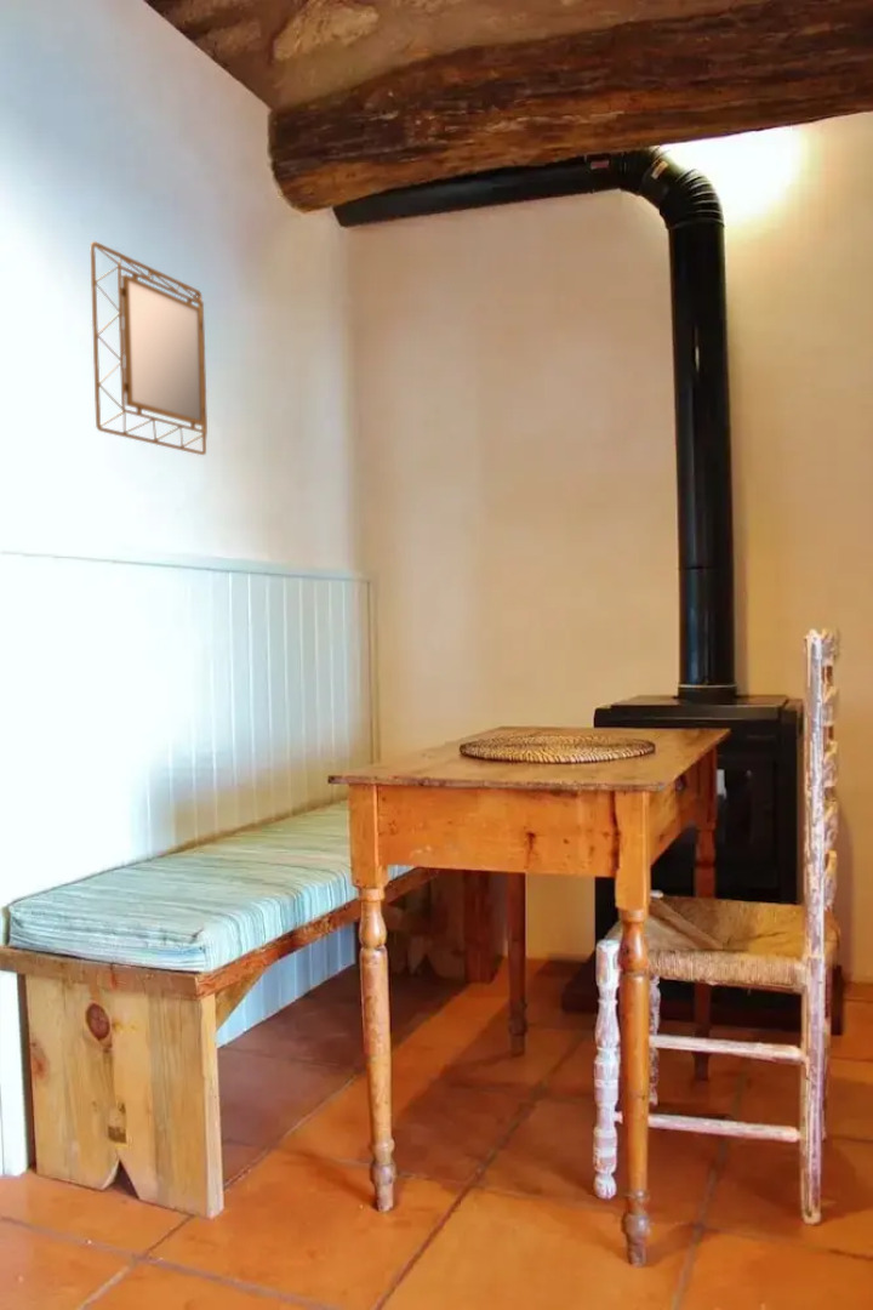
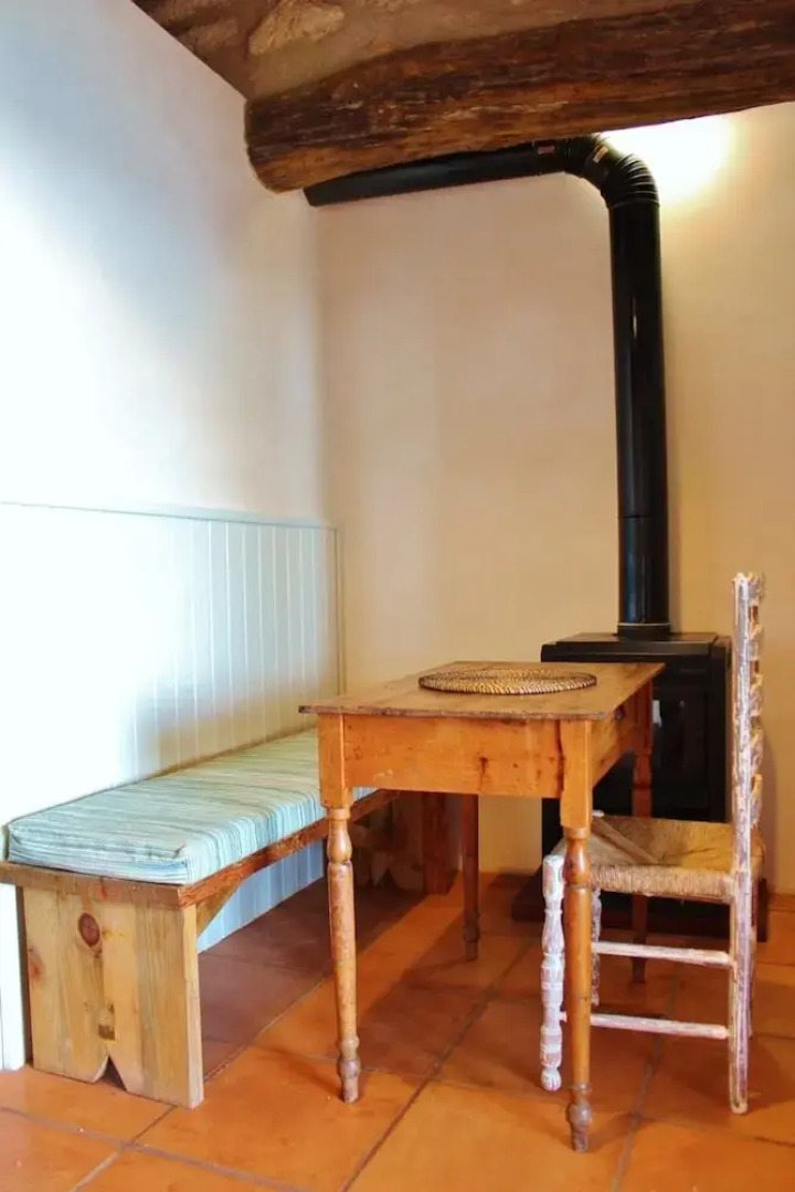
- home mirror (158, 354)
